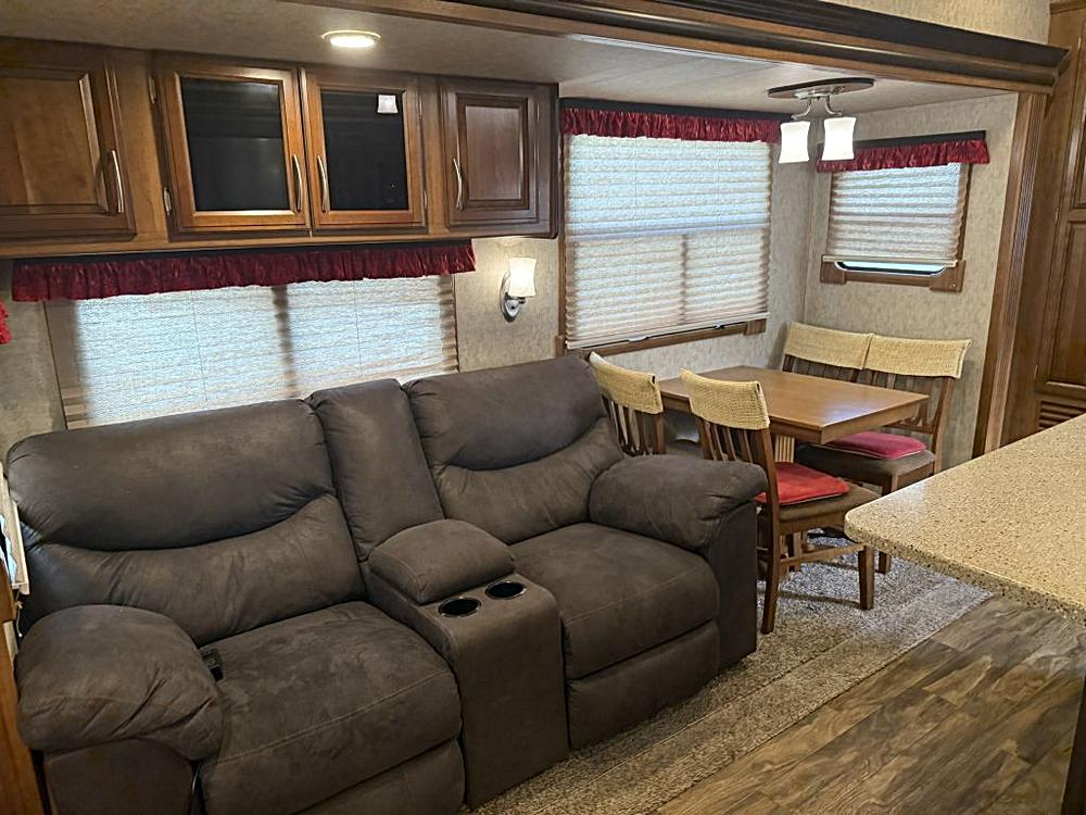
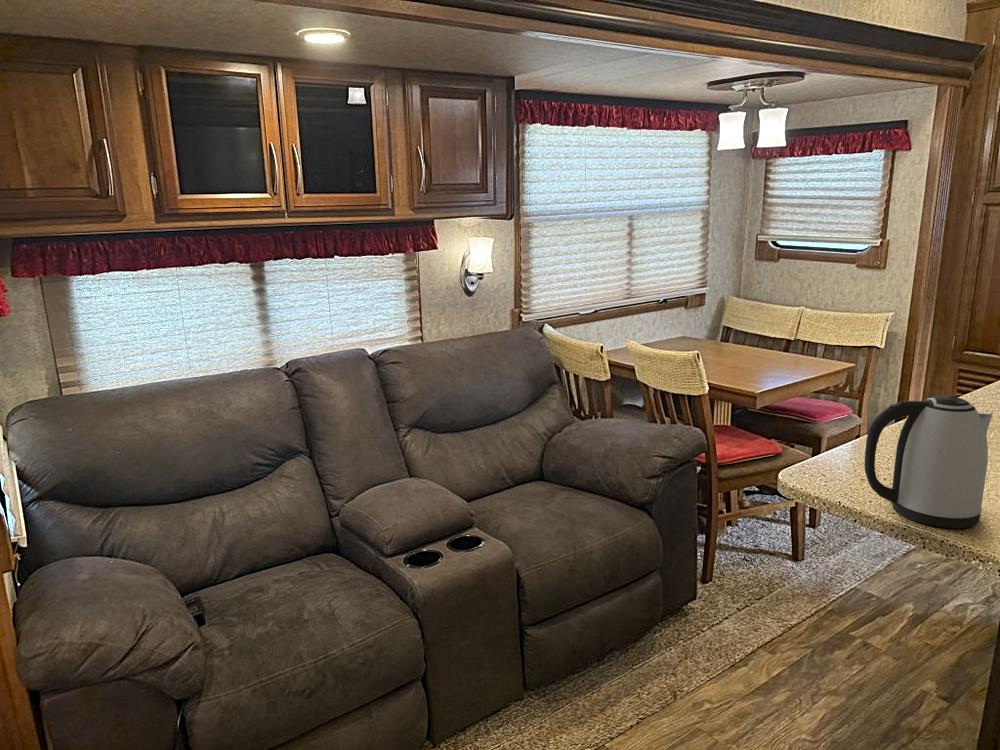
+ kettle (925, 454)
